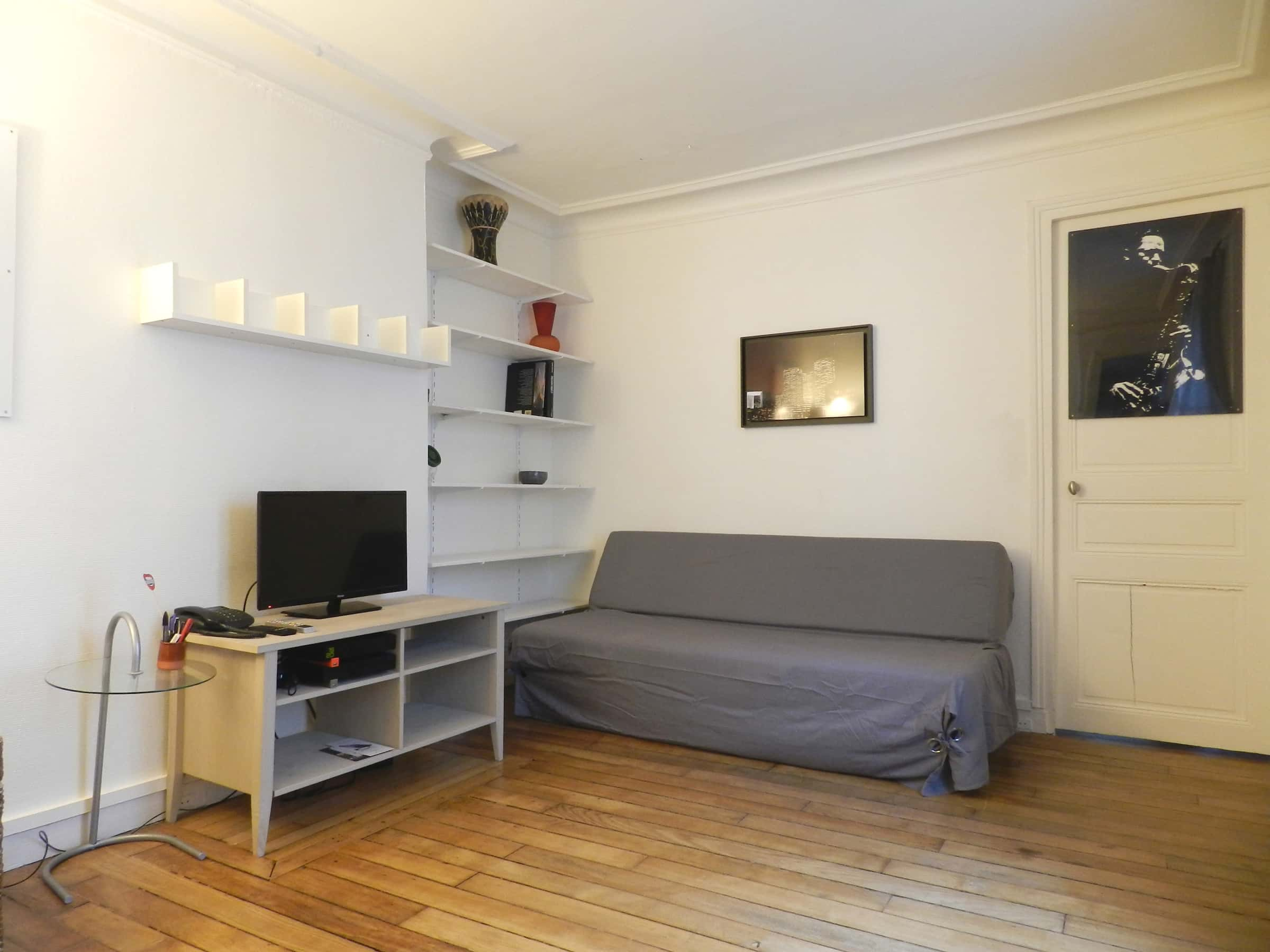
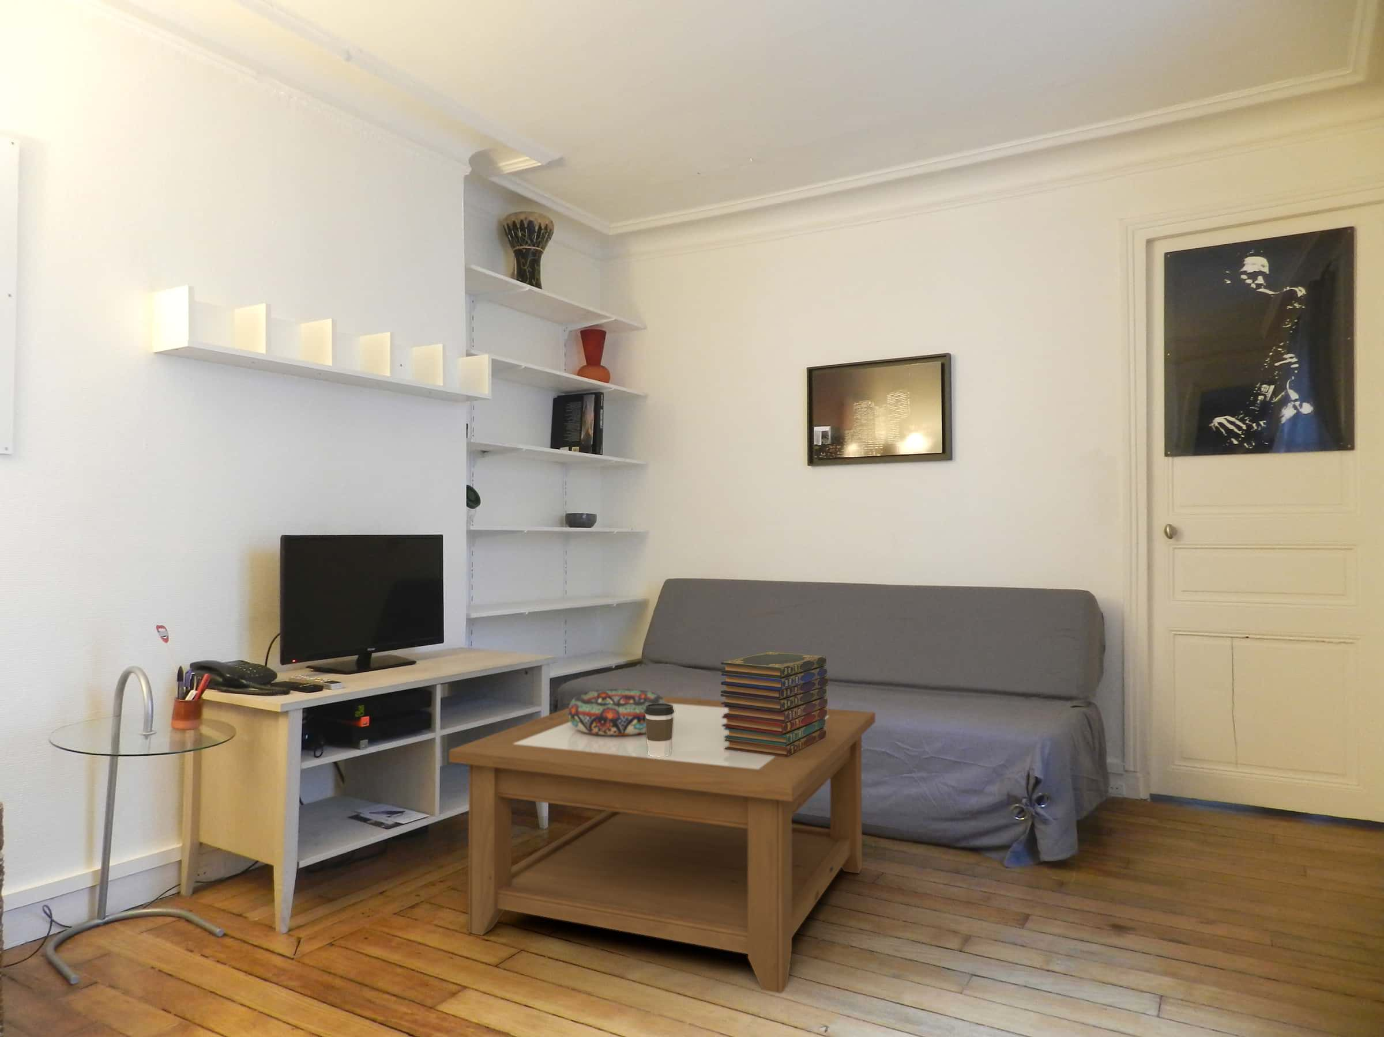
+ coffee table (681, 813)
+ book stack (775, 700)
+ decorative bowl (618, 711)
+ coffee cup (659, 729)
